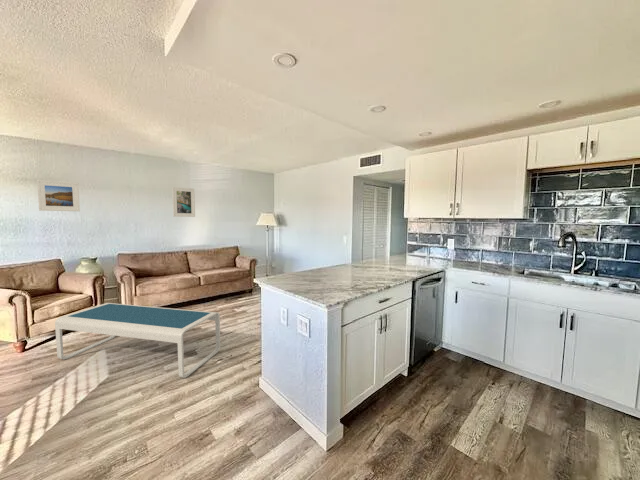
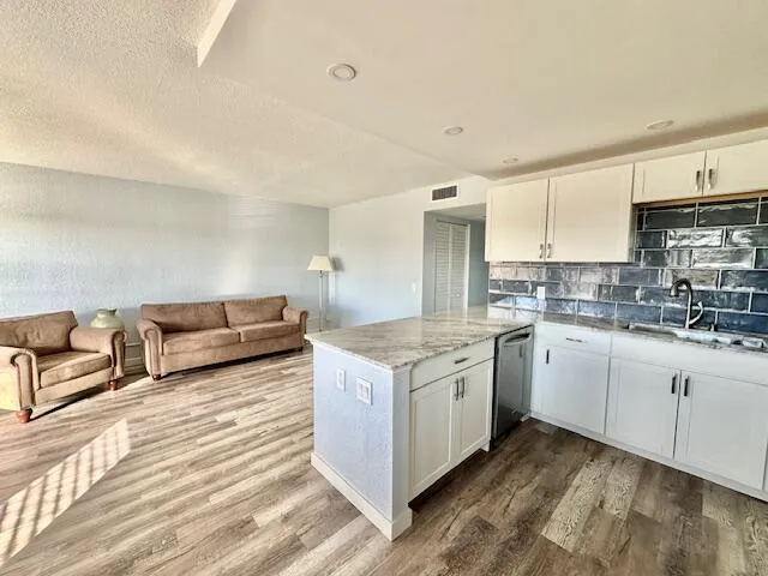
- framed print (59, 196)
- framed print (184, 202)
- coffee table (141, 334)
